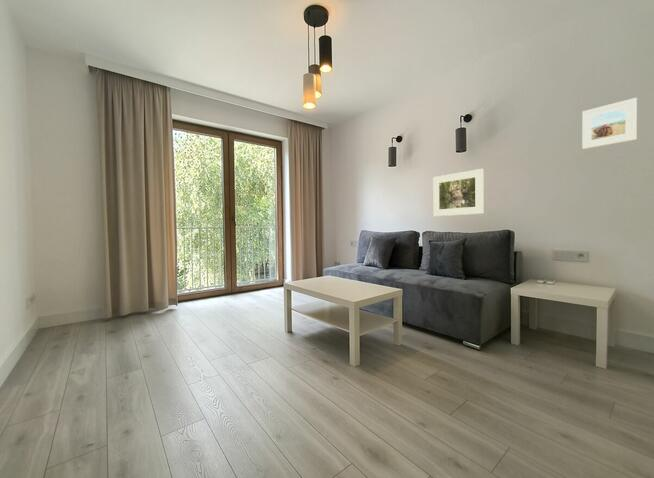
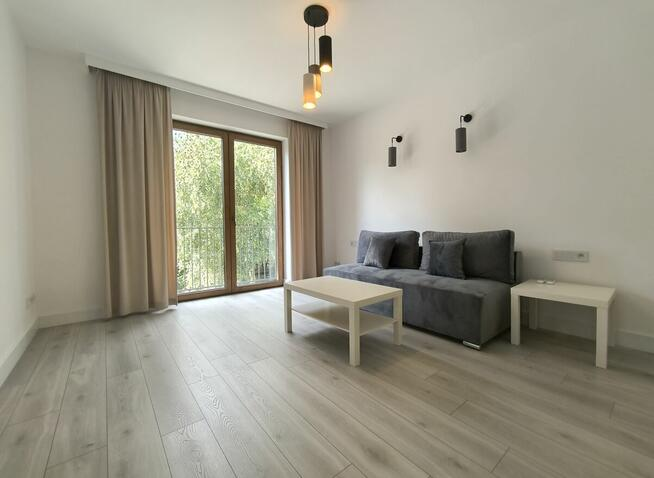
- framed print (456, 194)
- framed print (608, 124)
